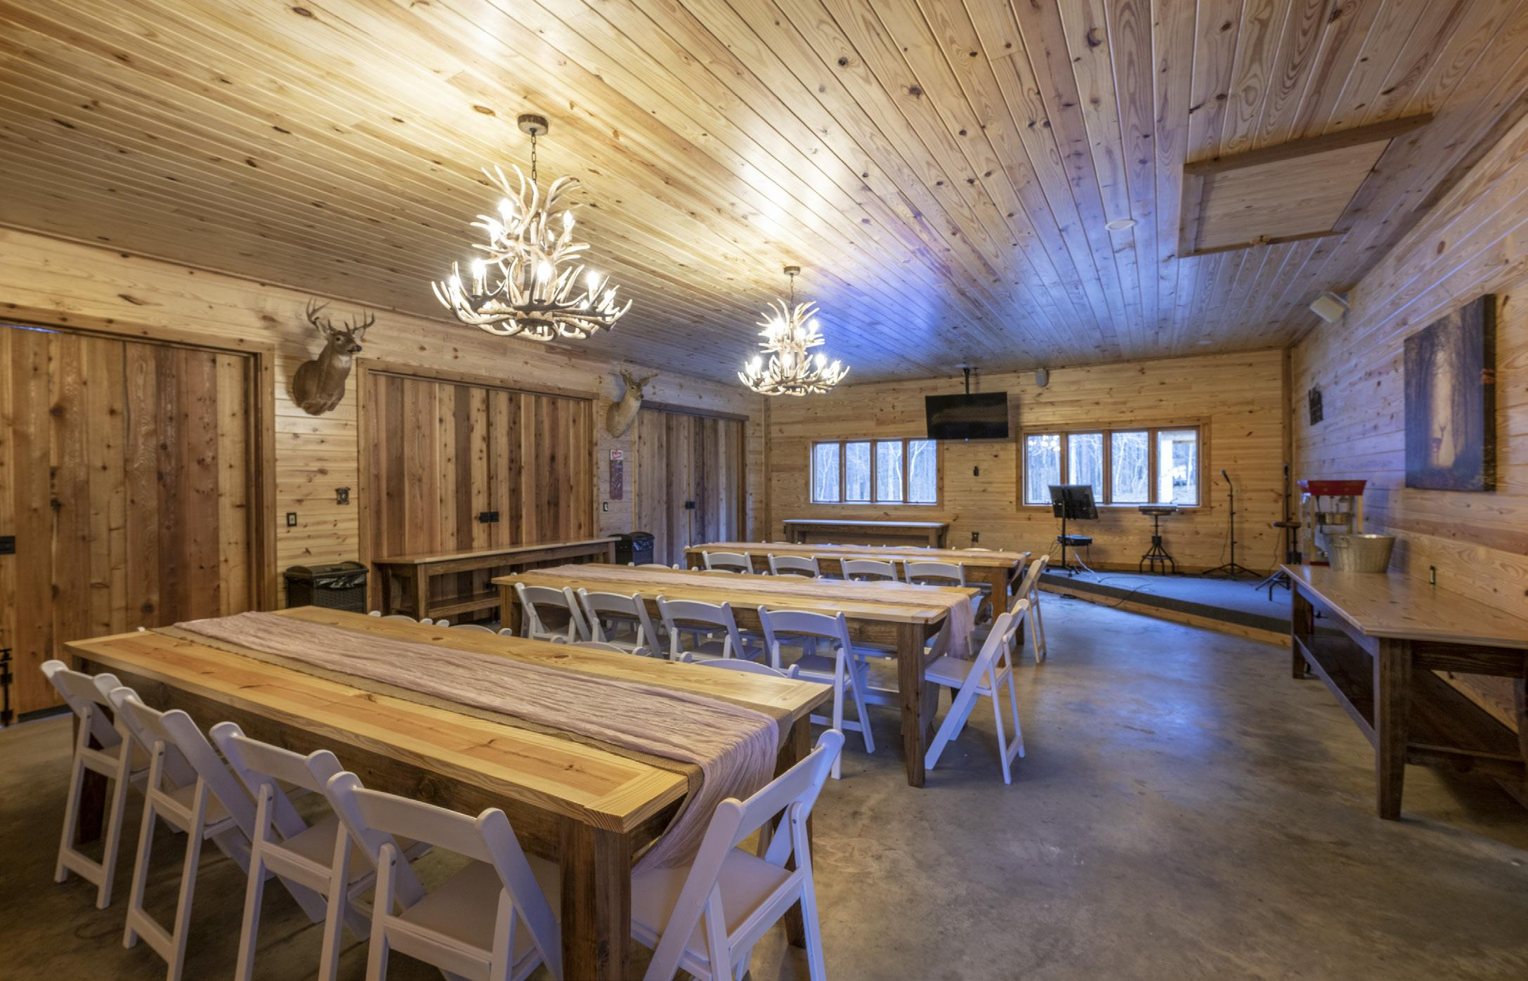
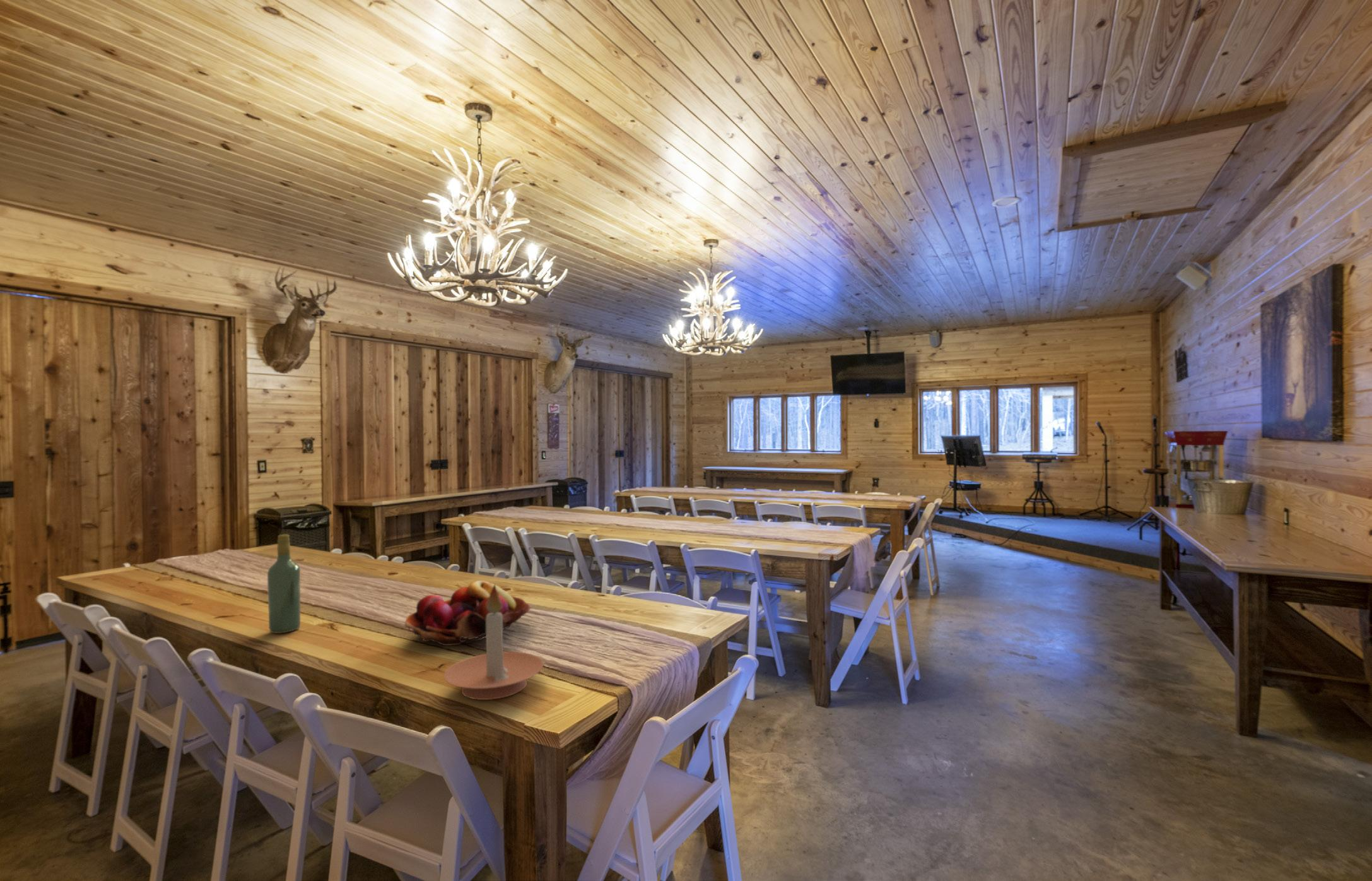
+ candle holder (494, 635)
+ wine bottle (284, 582)
+ fruit basket (471, 609)
